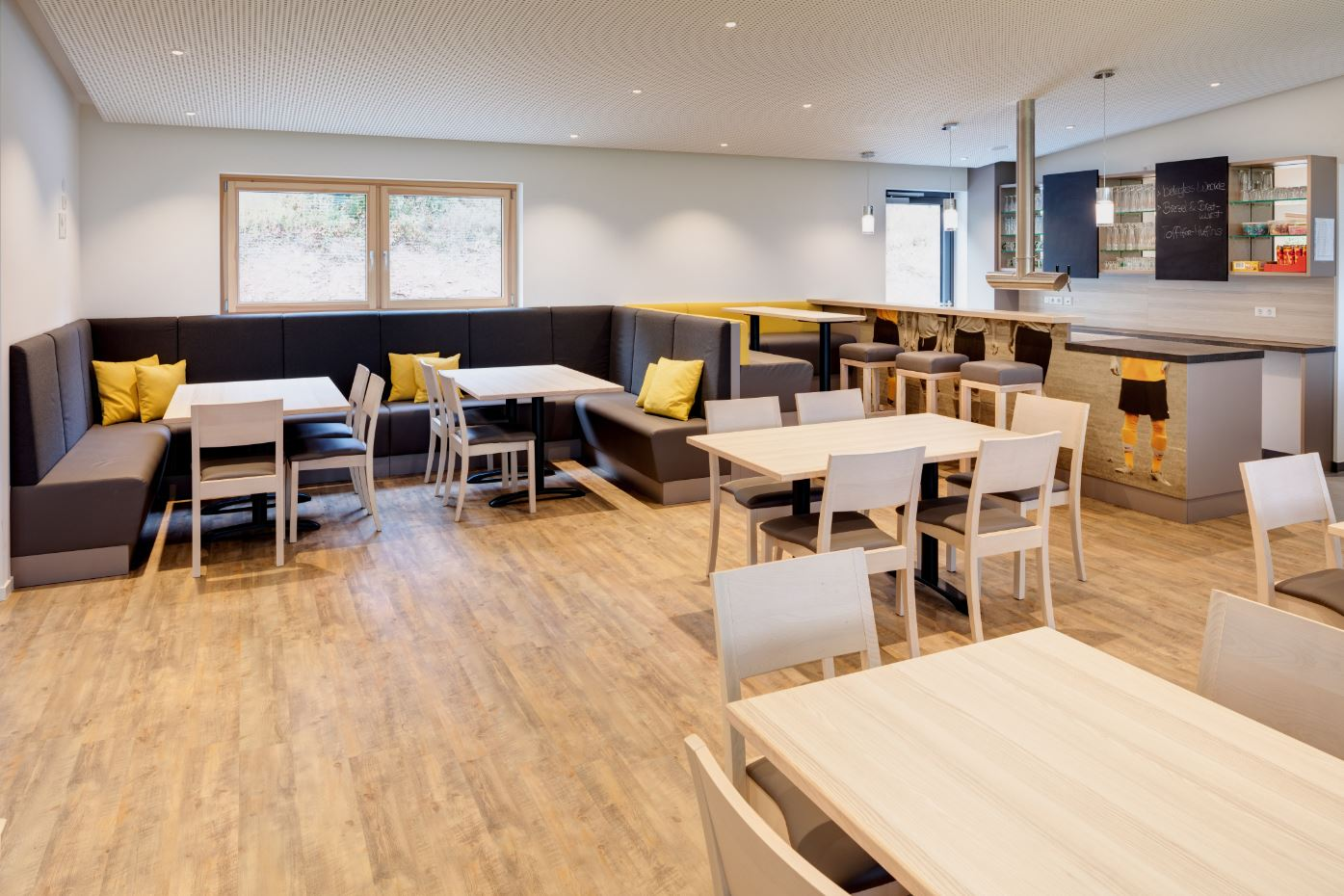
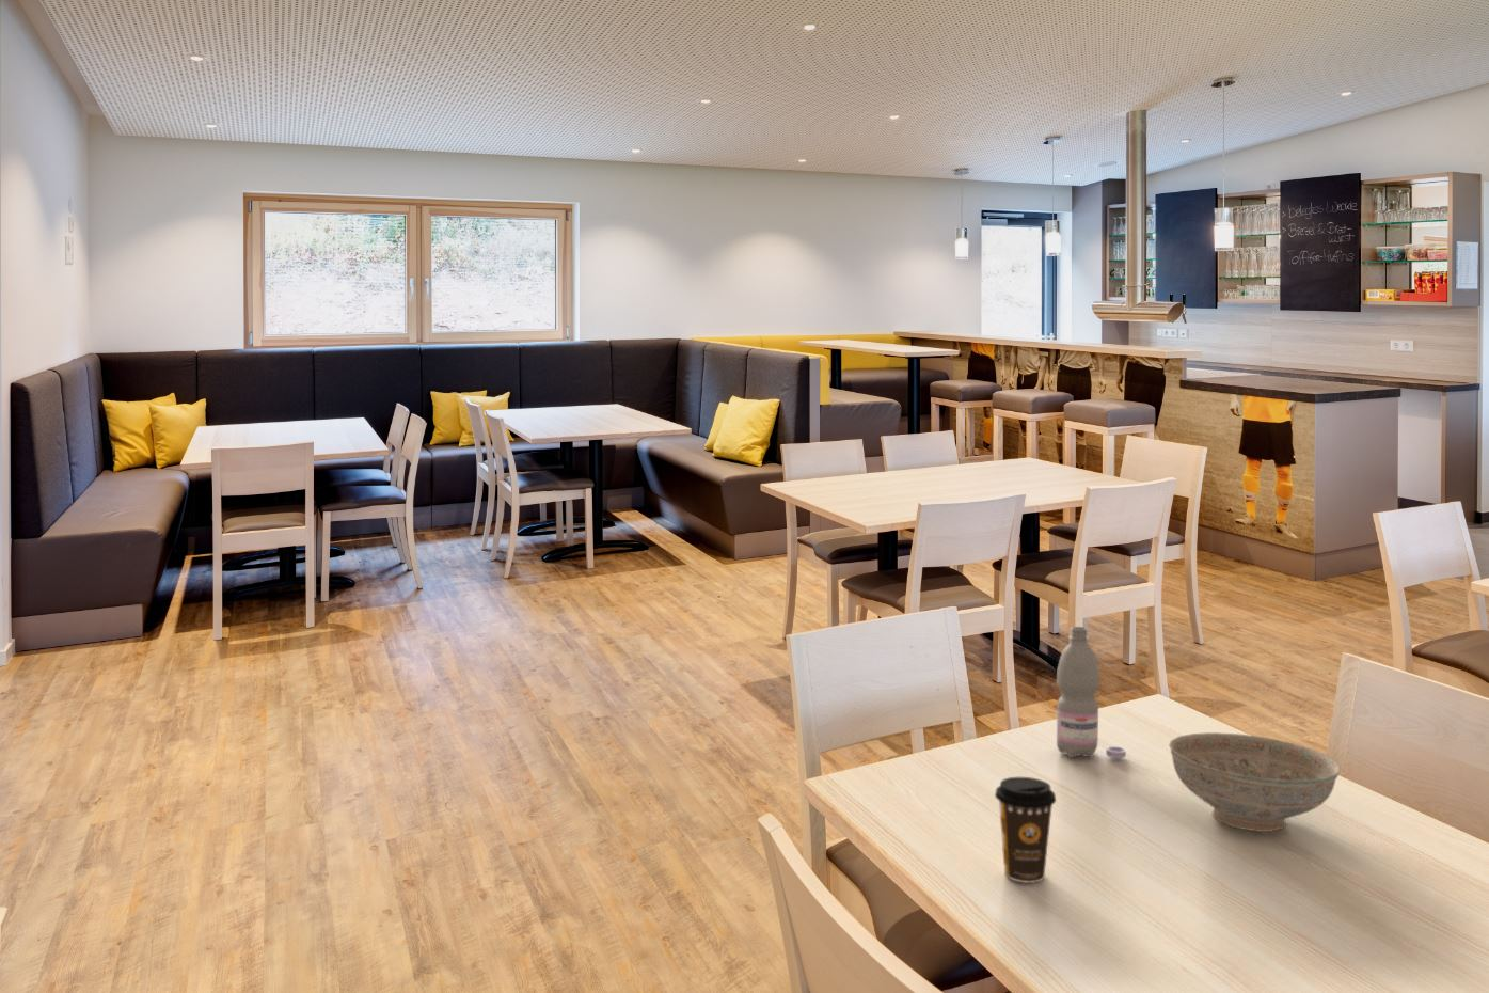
+ water bottle (1091, 692)
+ decorative bowl (1251, 786)
+ coffee cup (1025, 830)
